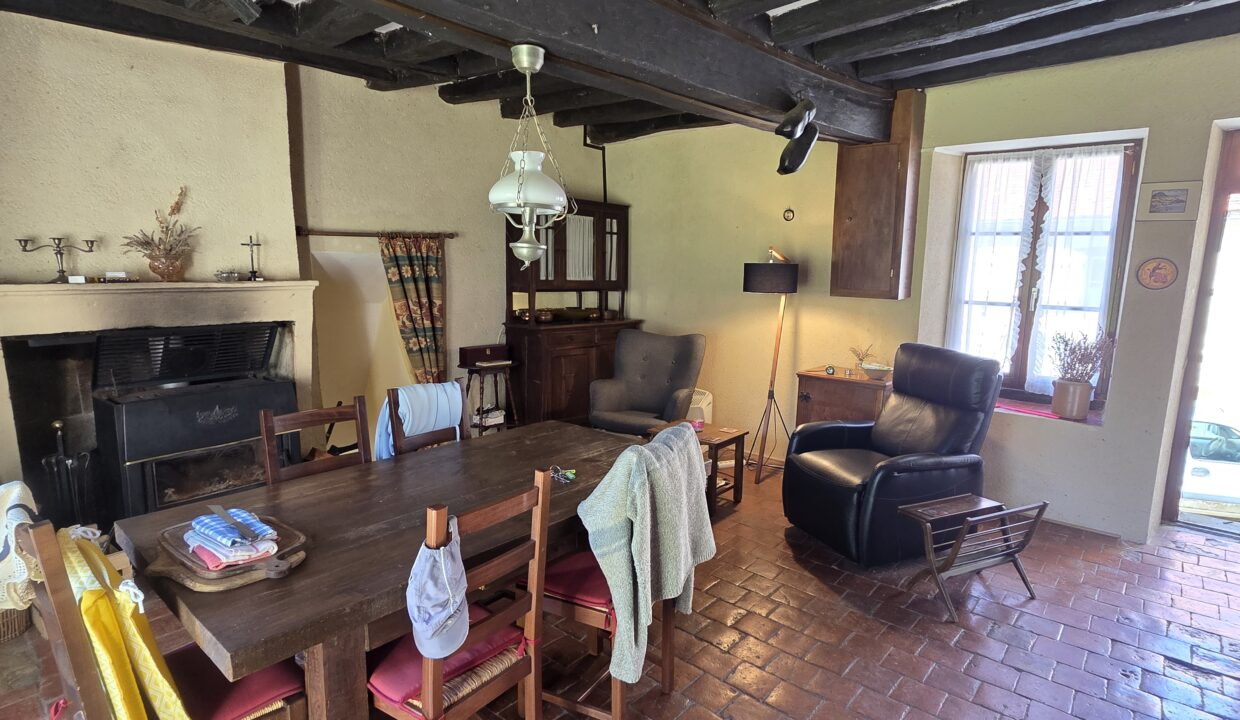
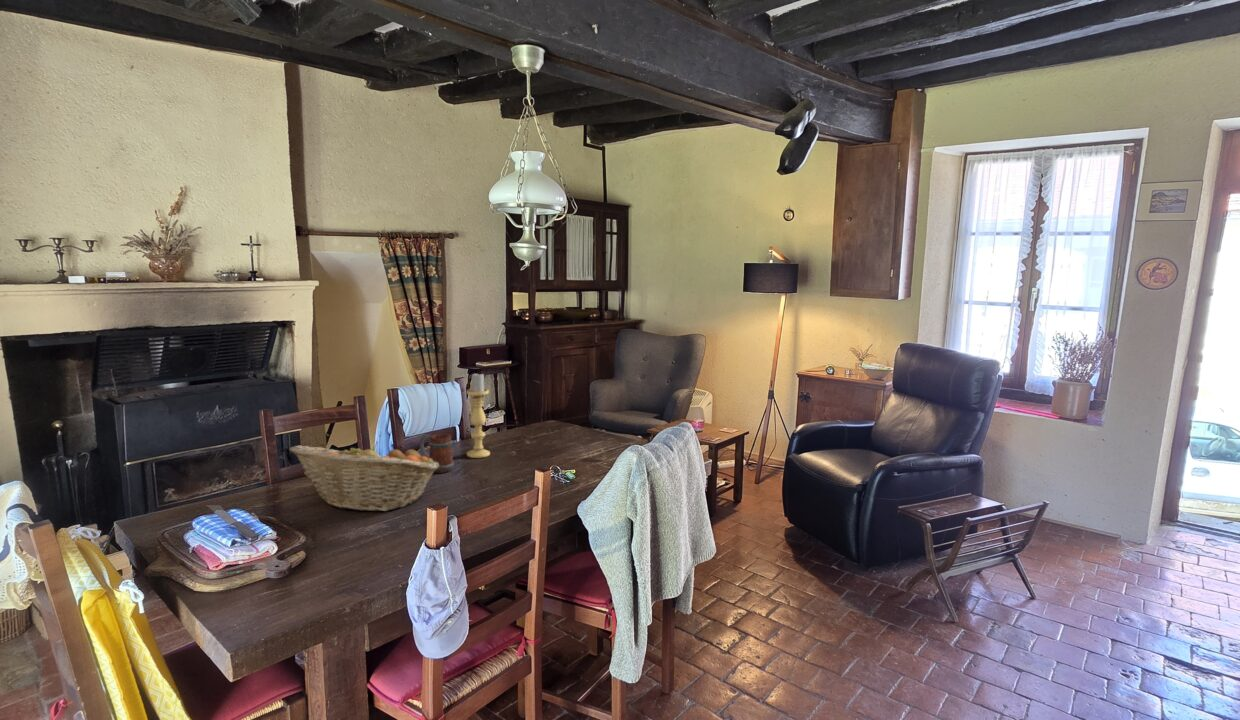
+ fruit basket (366, 468)
+ candle holder (478, 413)
+ mug (436, 452)
